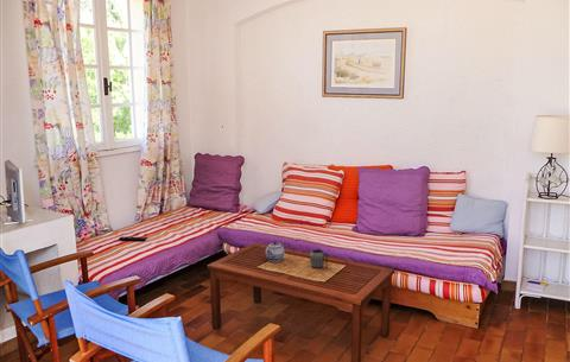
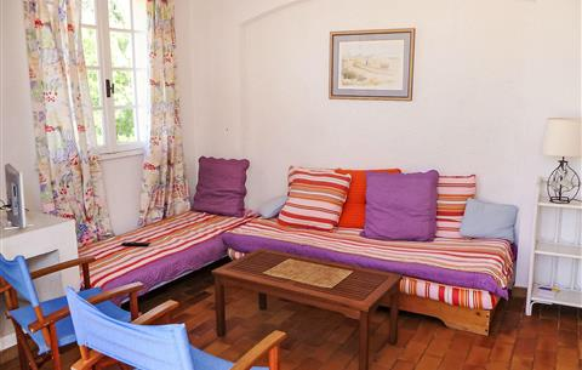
- mug (319, 259)
- teapot (274, 250)
